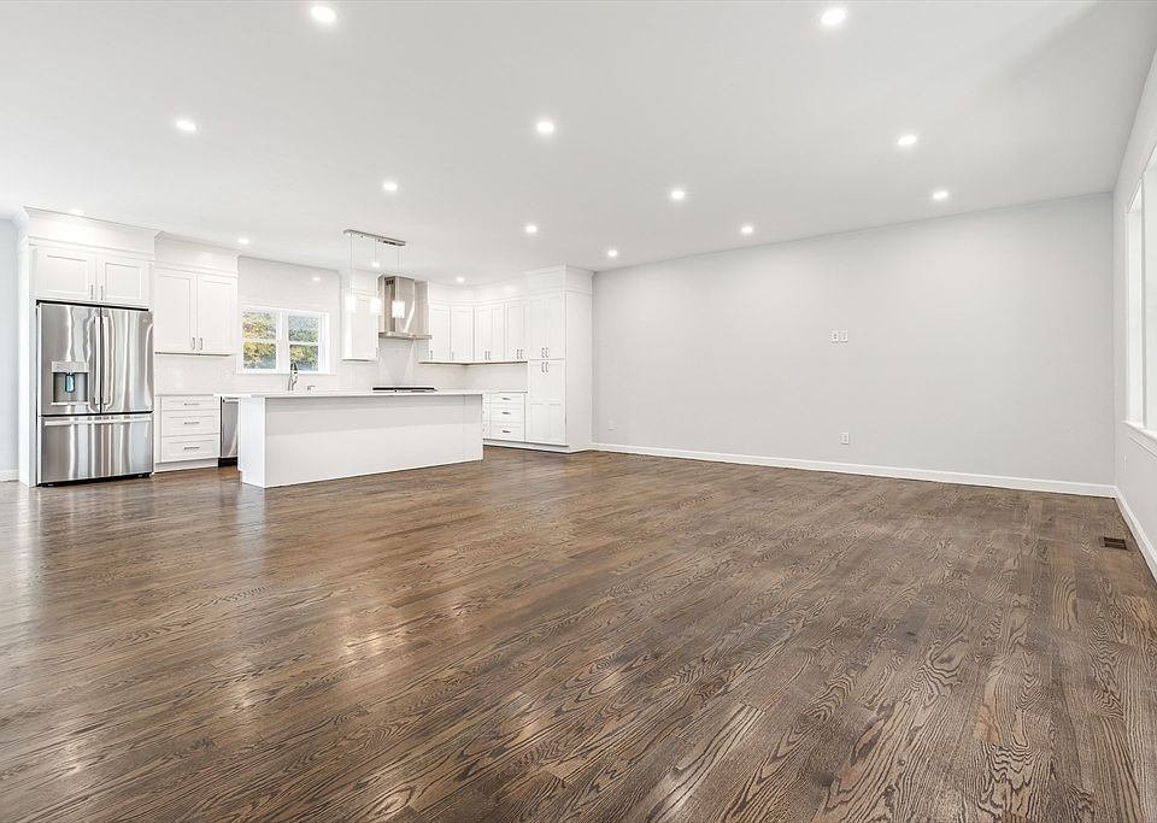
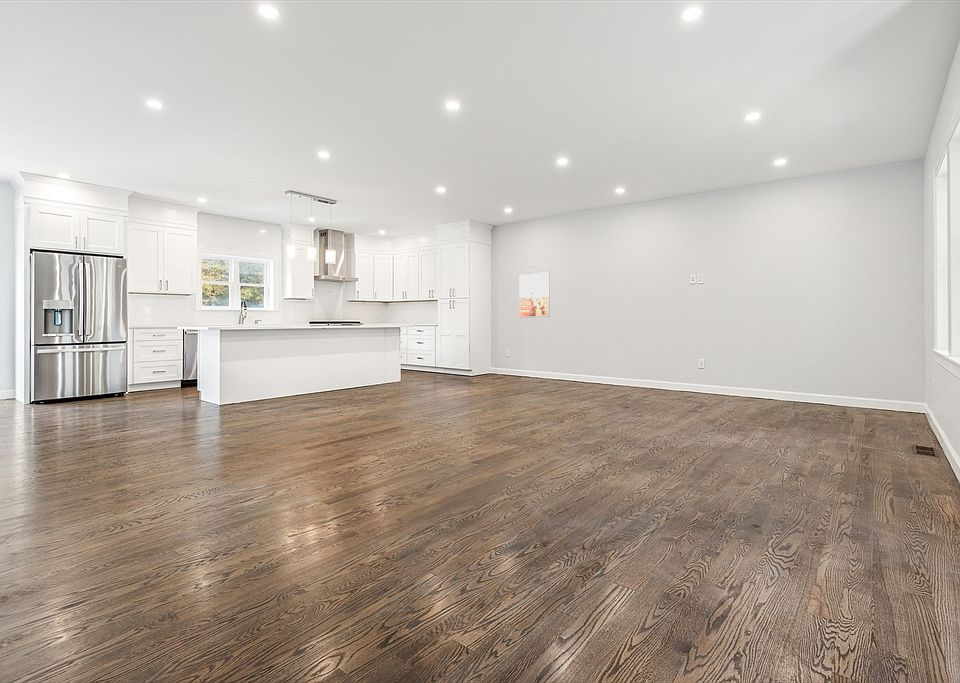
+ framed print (534, 295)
